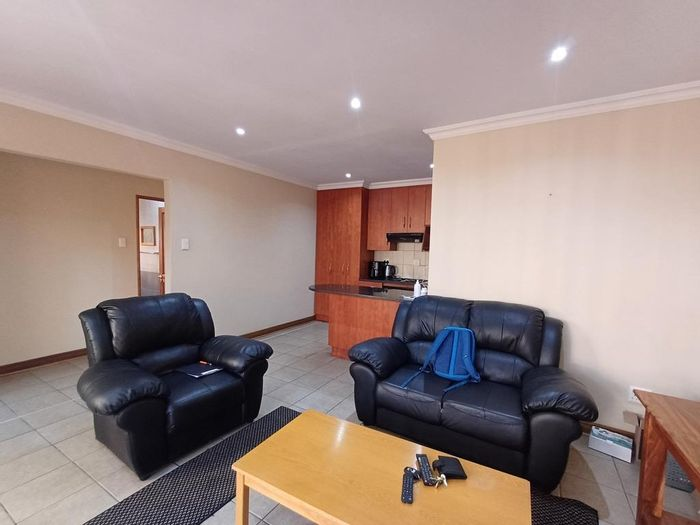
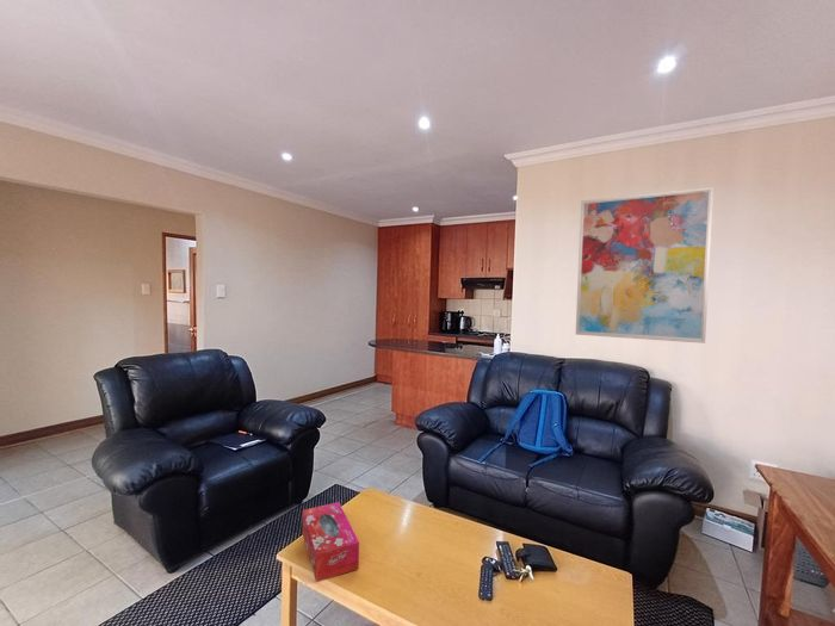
+ wall art (638, 267)
+ tissue box (328, 537)
